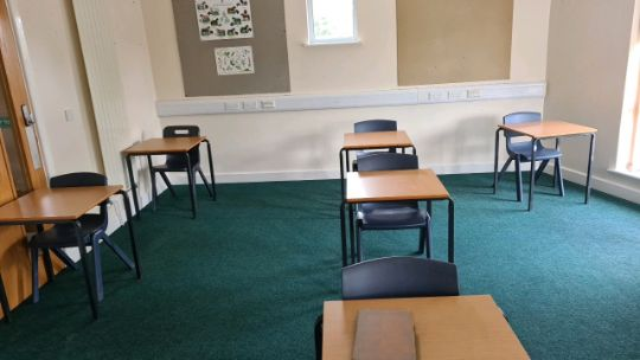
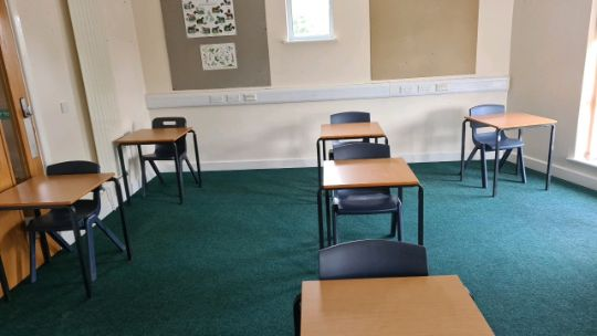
- notebook (384, 336)
